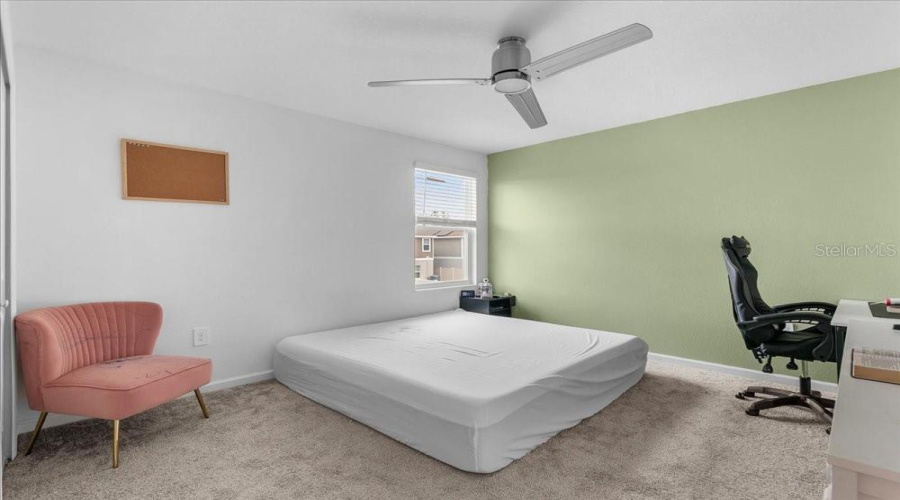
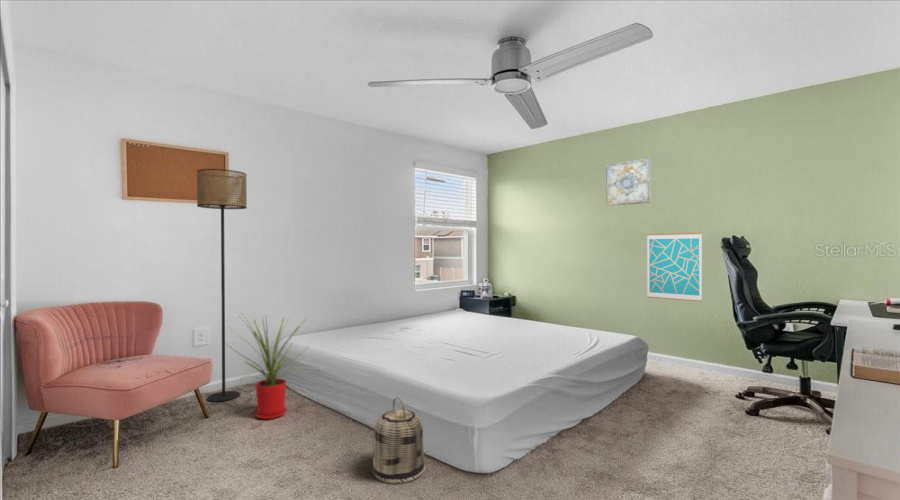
+ basket (398, 433)
+ floor lamp (223, 284)
+ house plant (272, 362)
+ wall art (673, 266)
+ wall art (627, 183)
